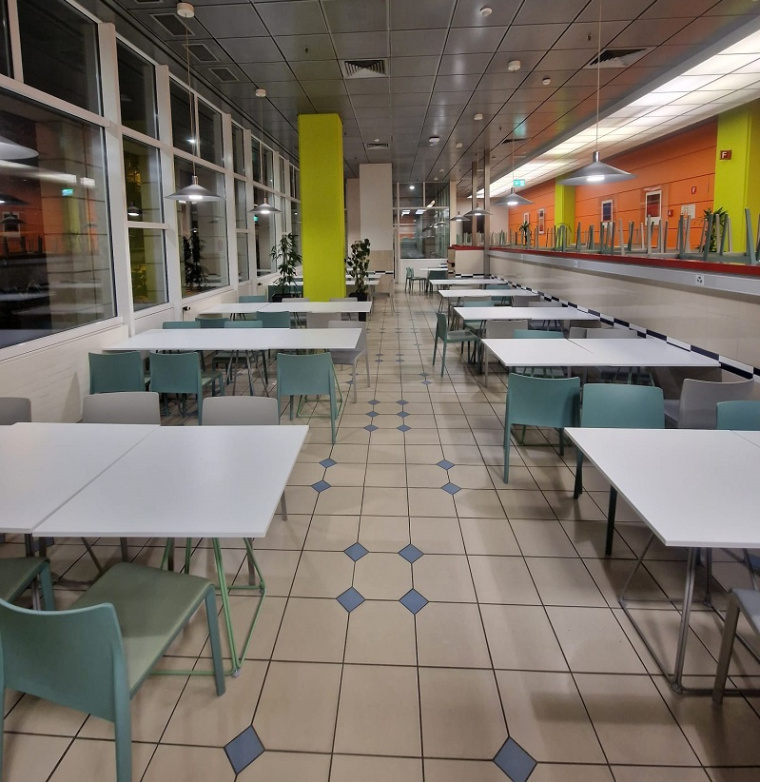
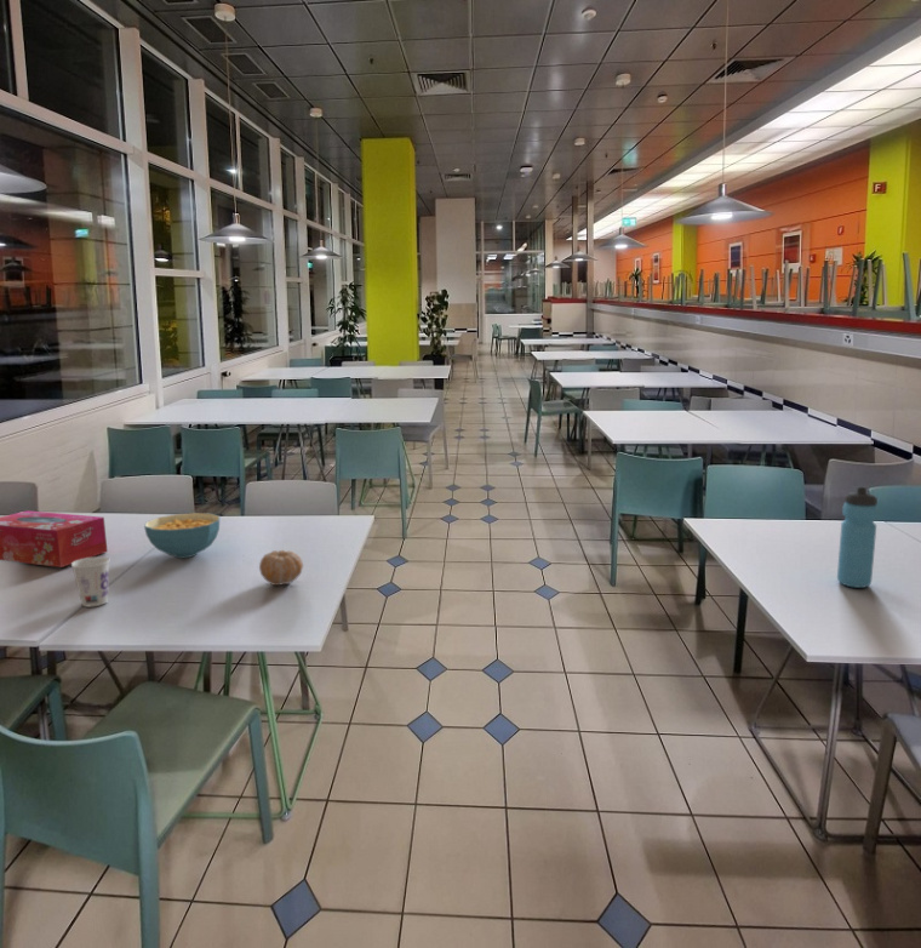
+ tissue box (42, 537)
+ fruit (280, 567)
+ water bottle (857, 536)
+ cup (92, 582)
+ cereal bowl (184, 537)
